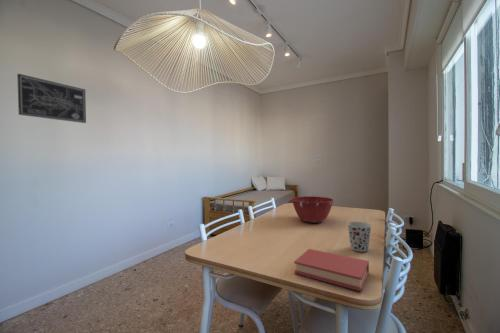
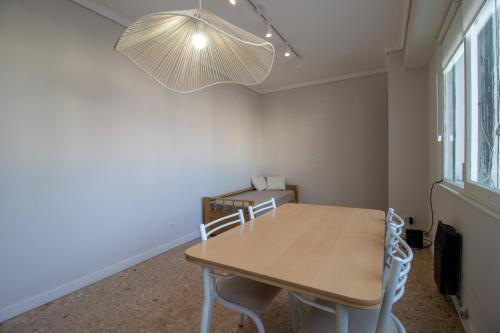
- book (331, 267)
- cup (359, 236)
- mixing bowl (312, 209)
- wall art (55, 100)
